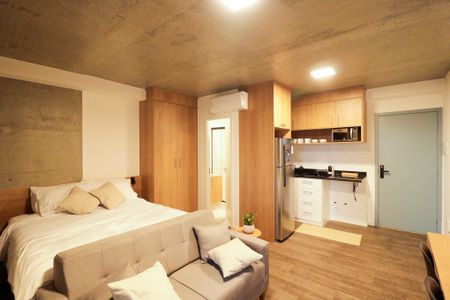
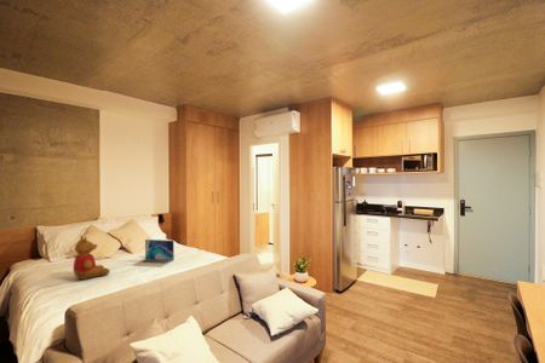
+ laptop (153, 252)
+ teddy bear (91, 255)
